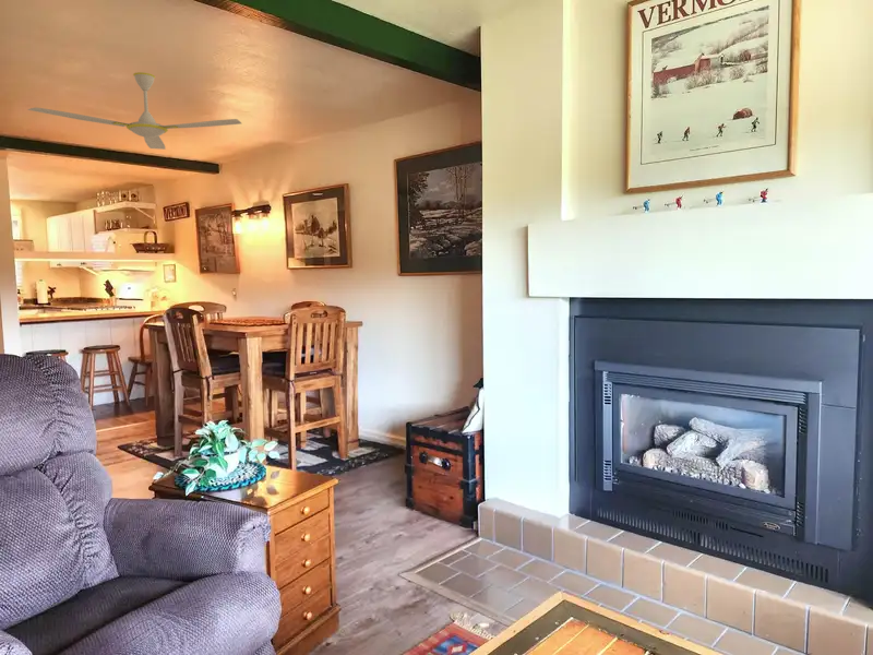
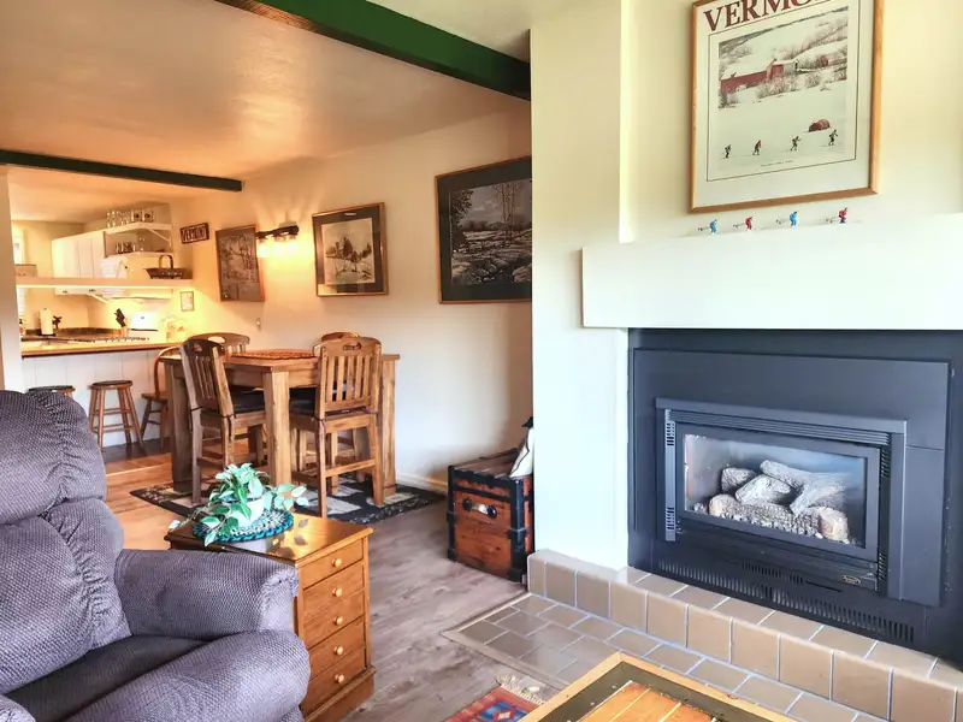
- ceiling fan (143, 112)
